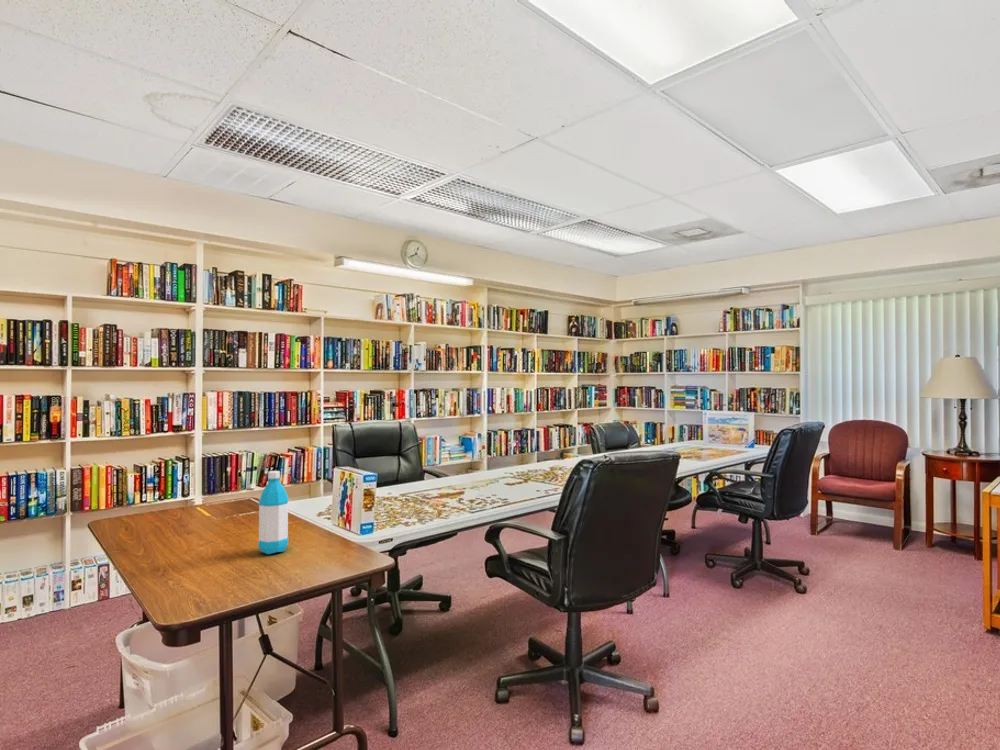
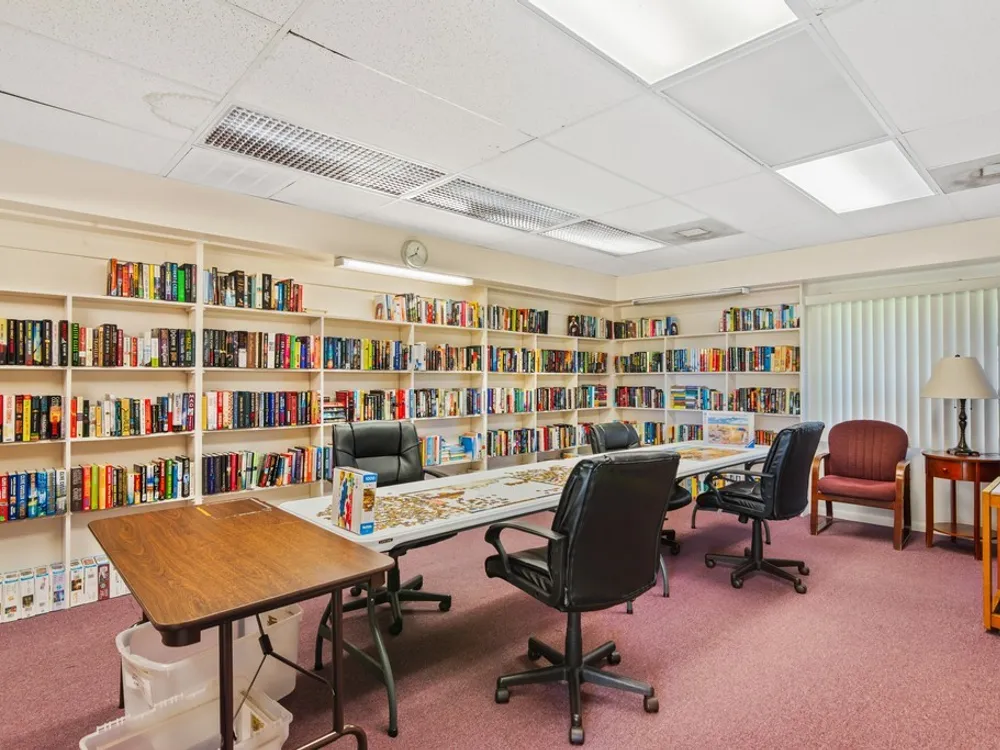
- water bottle (273, 511)
